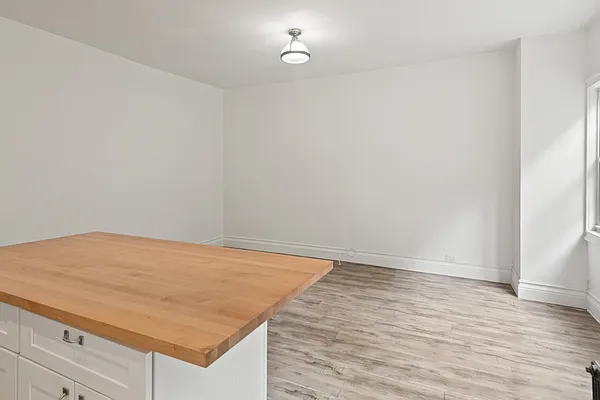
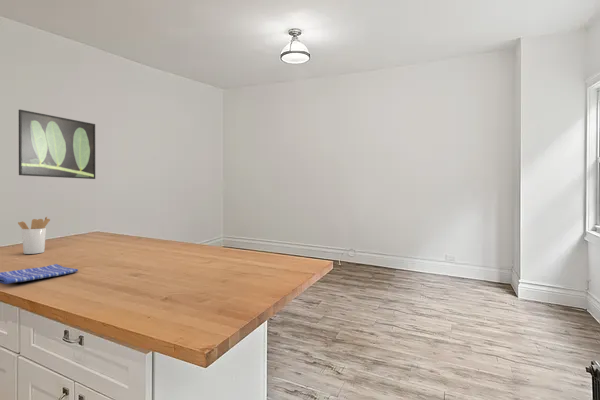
+ dish towel (33, 272)
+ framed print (60, 147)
+ utensil holder (36, 234)
